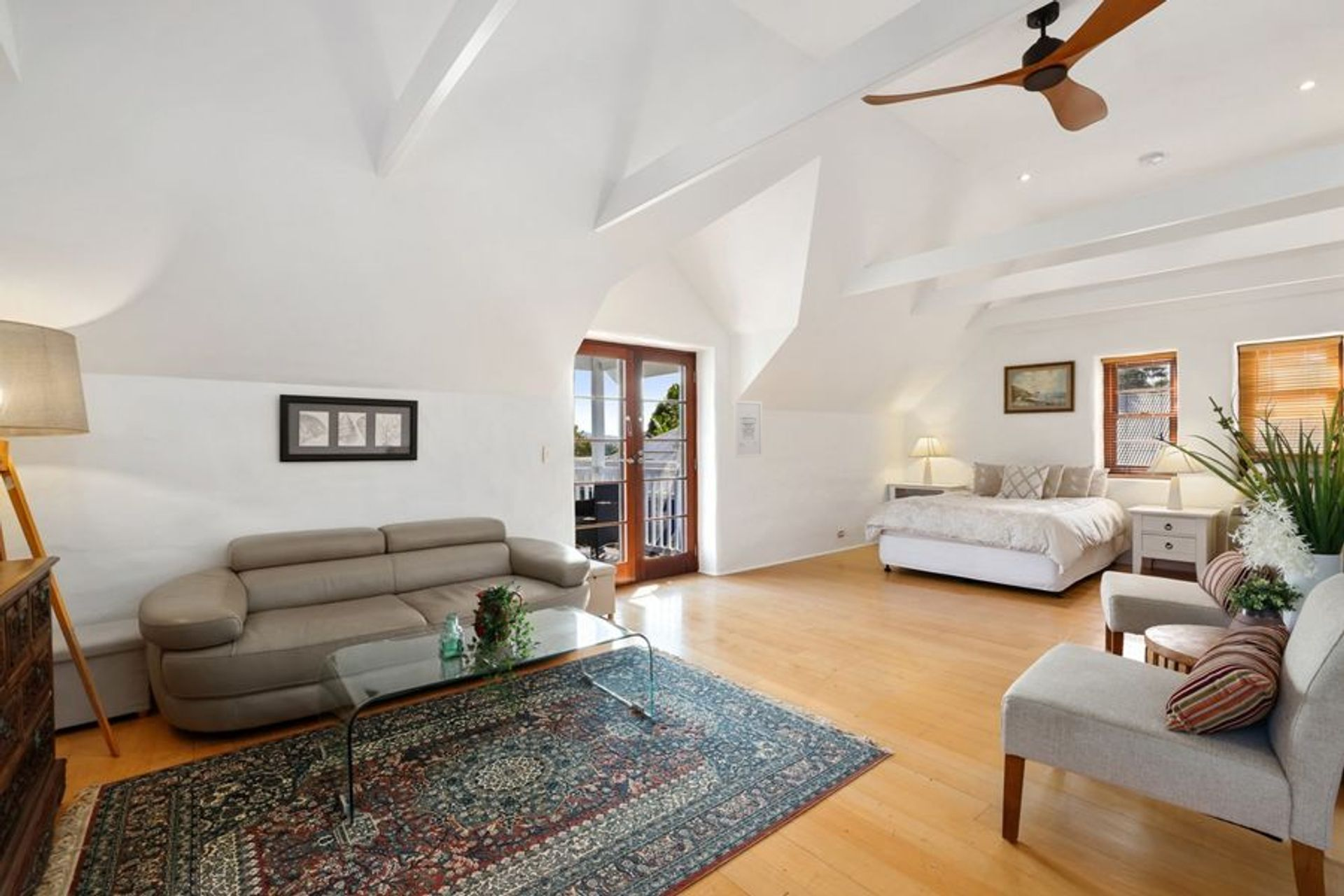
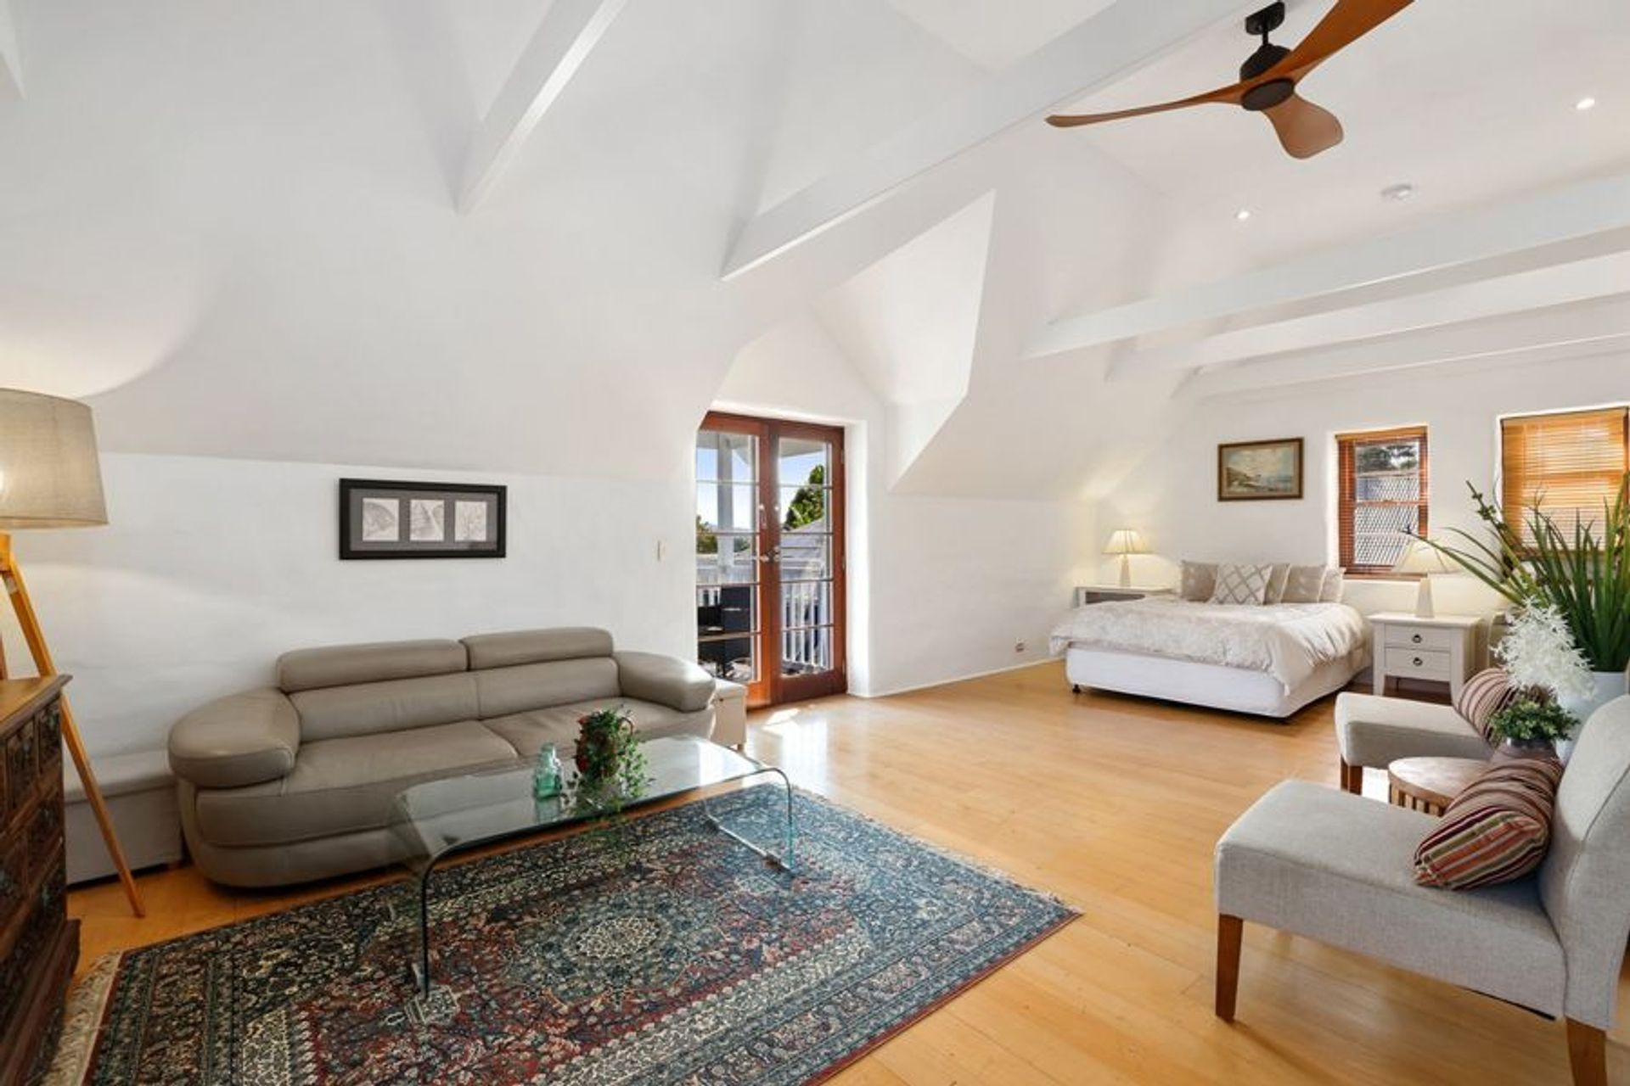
- wall art (748, 429)
